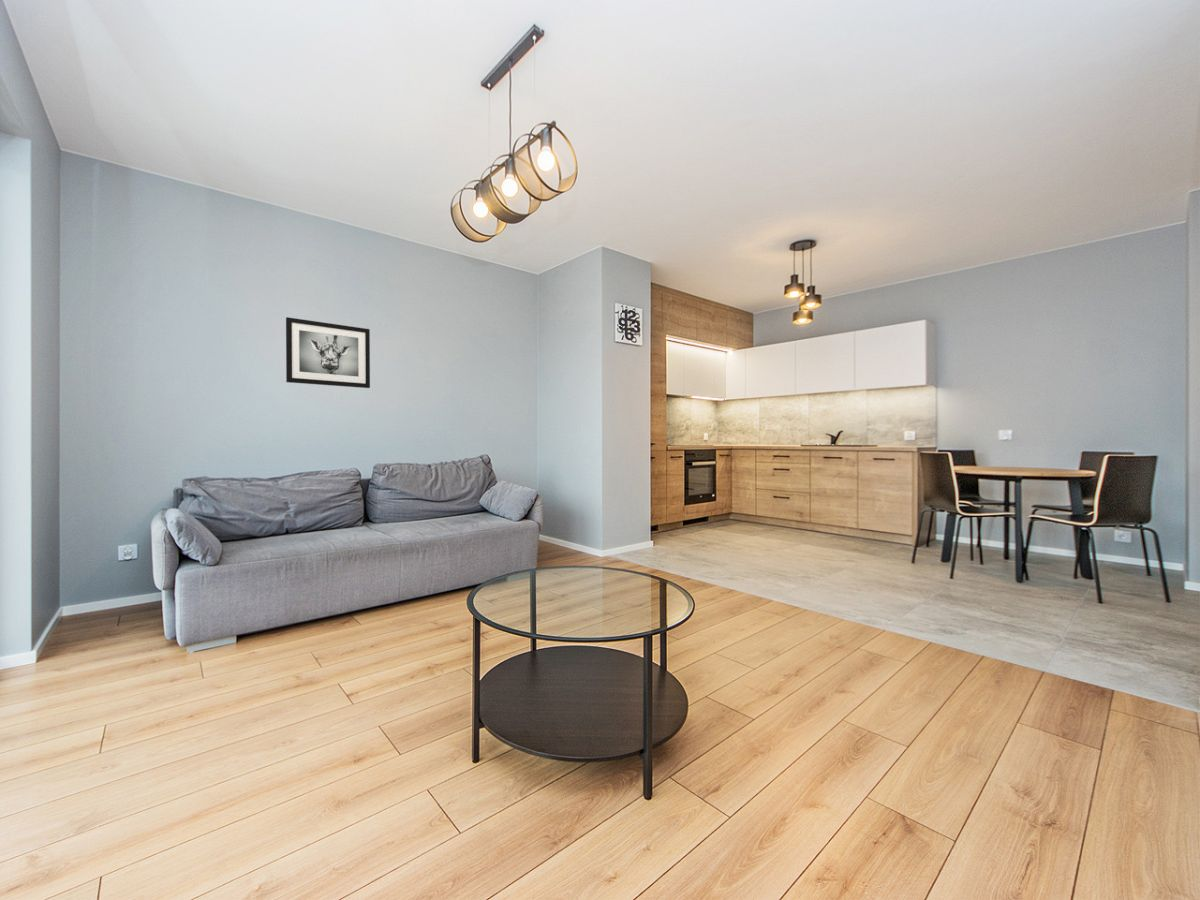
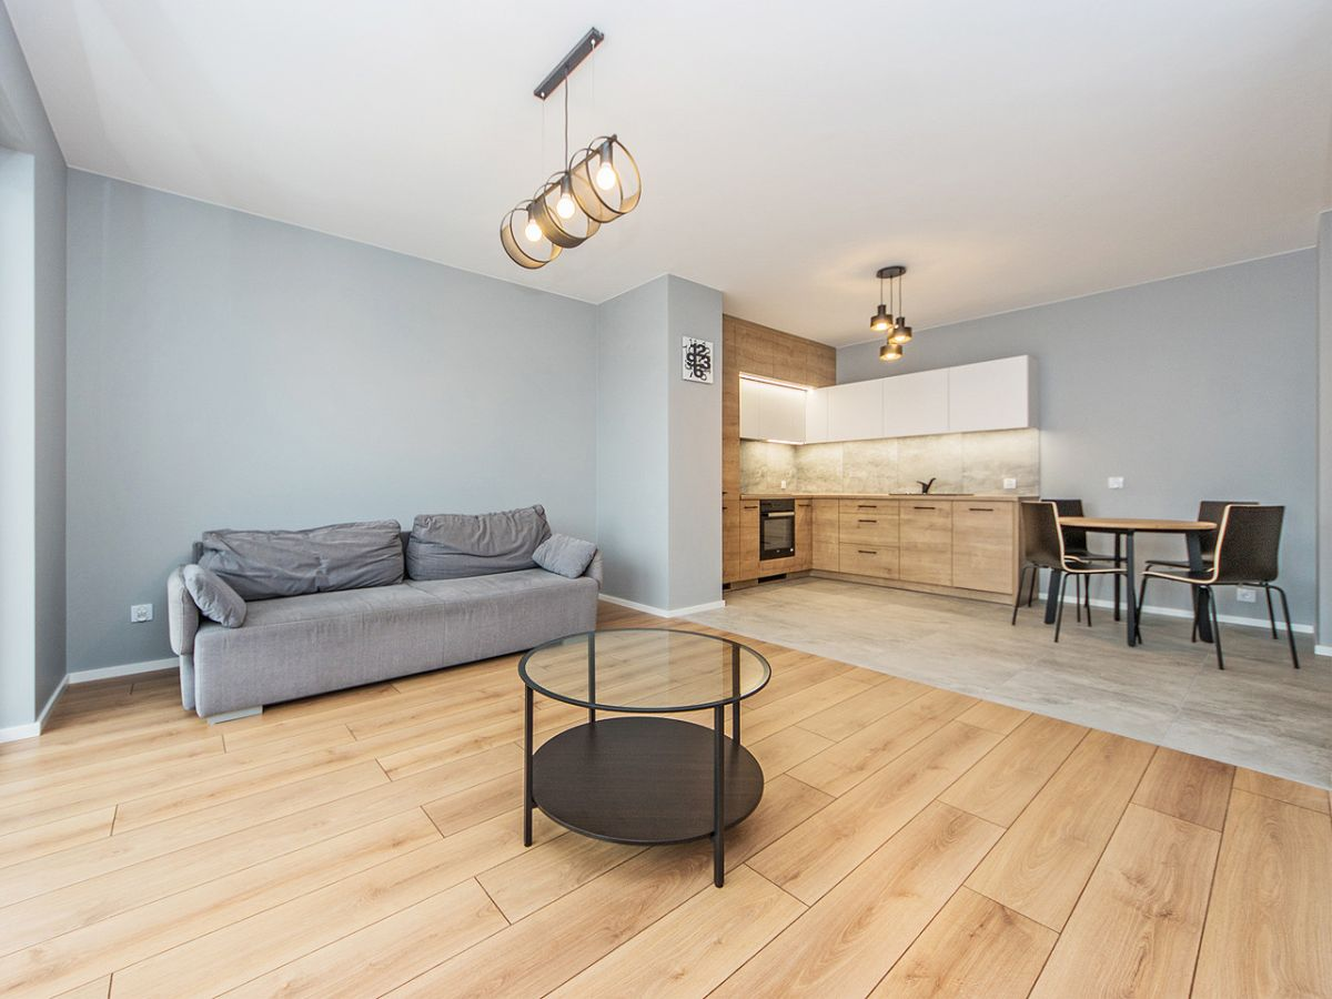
- wall art (329, 354)
